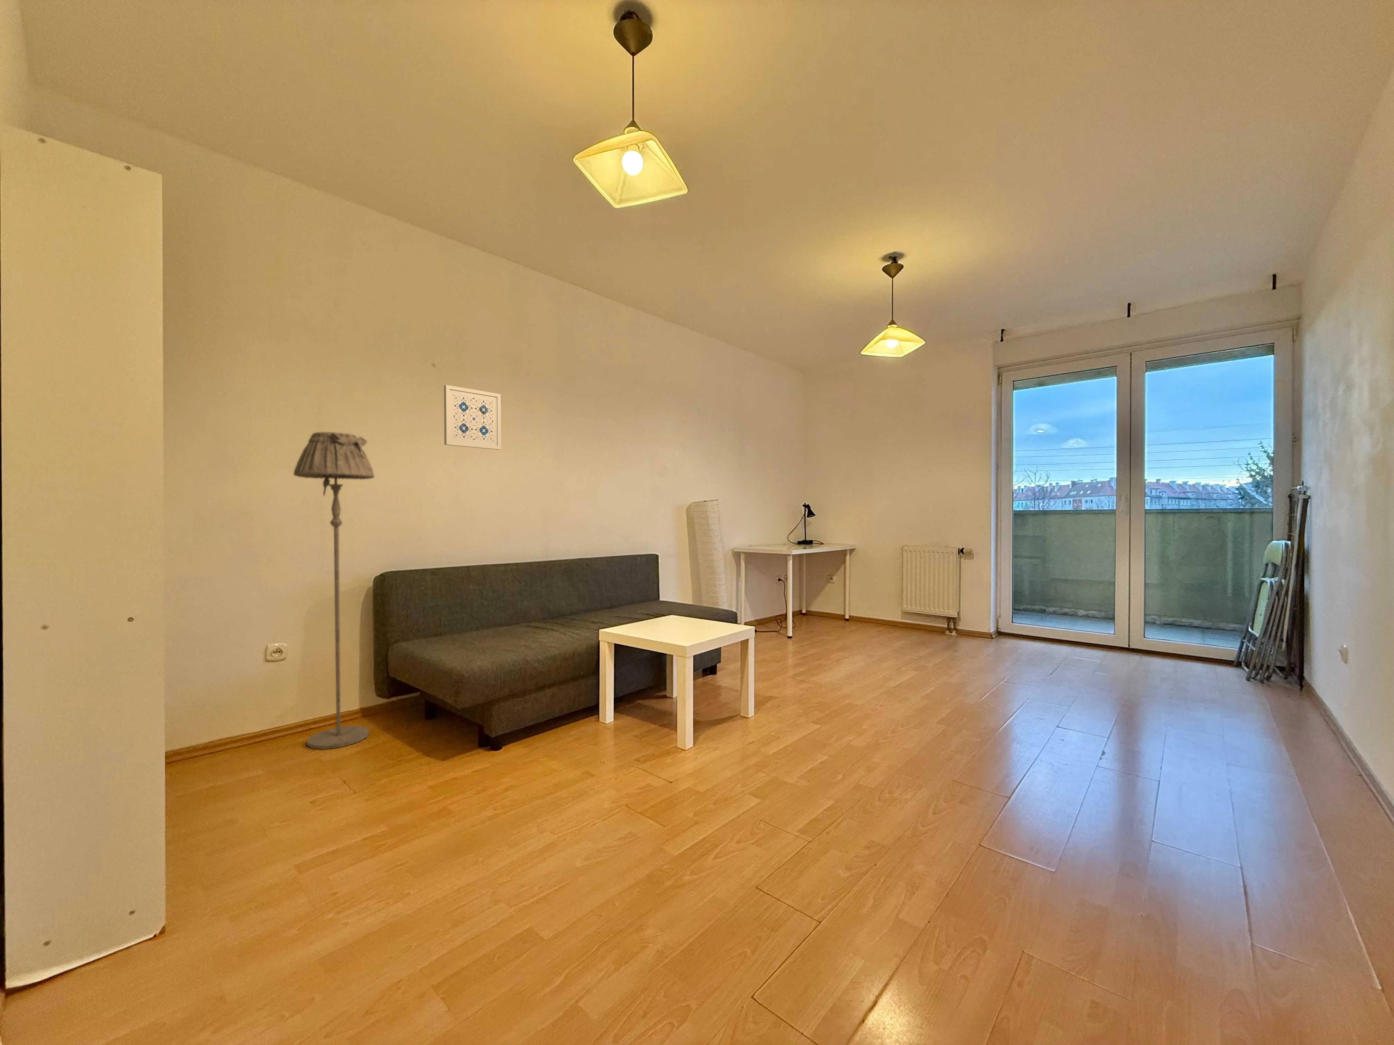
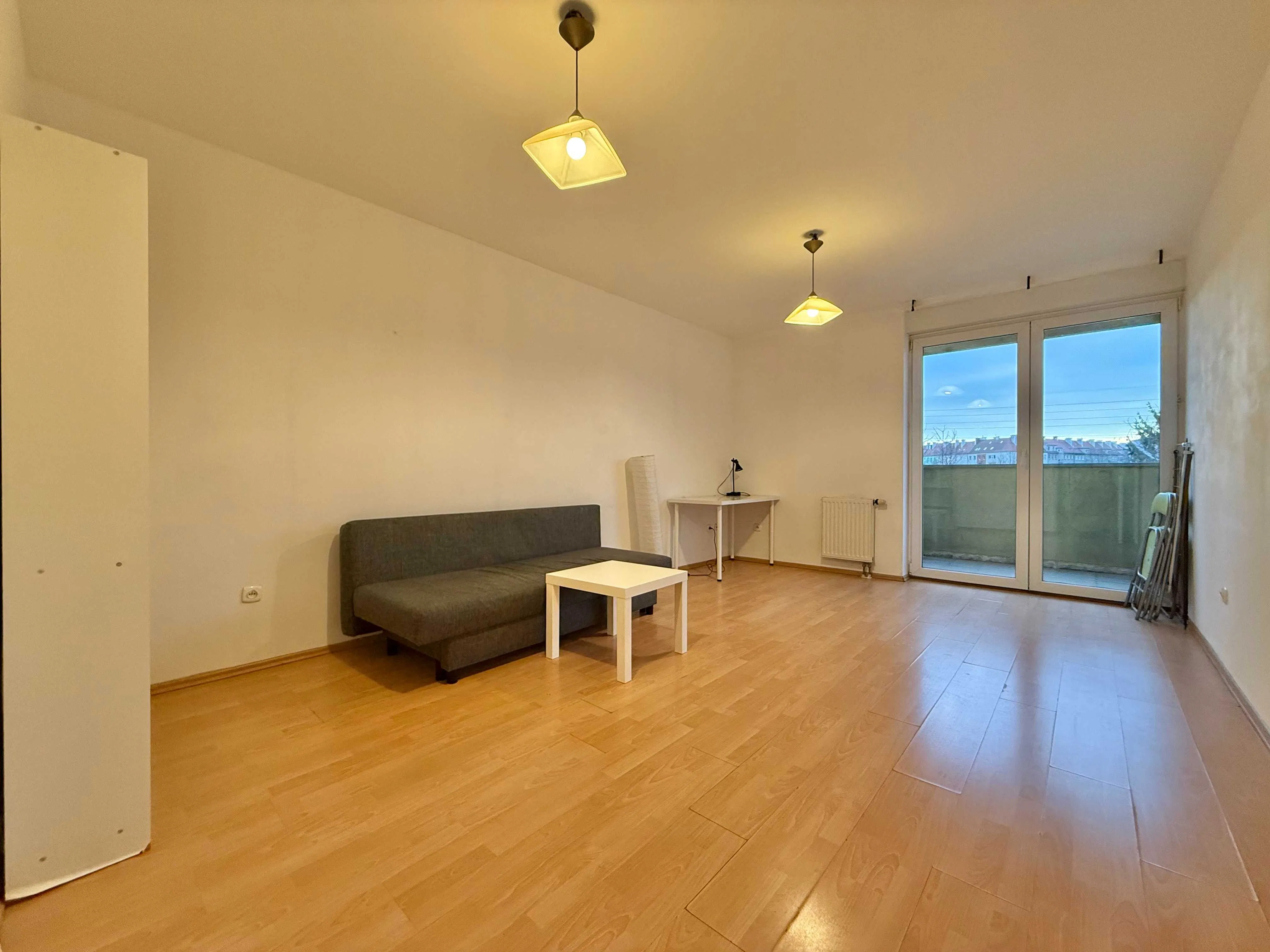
- wall art (473, 418)
- floor lamp (336, 587)
